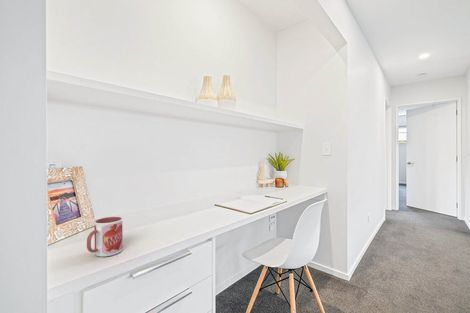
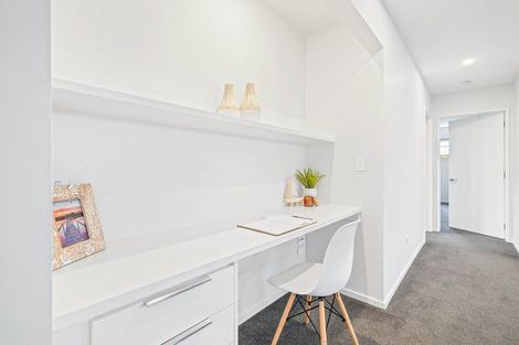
- mug (103, 237)
